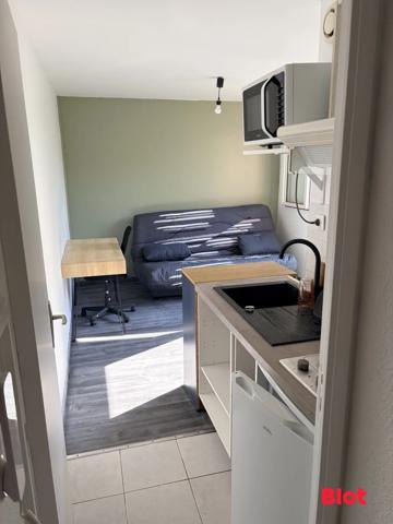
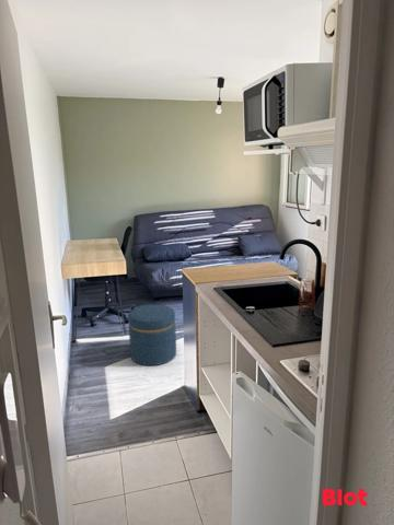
+ ottoman (152, 332)
